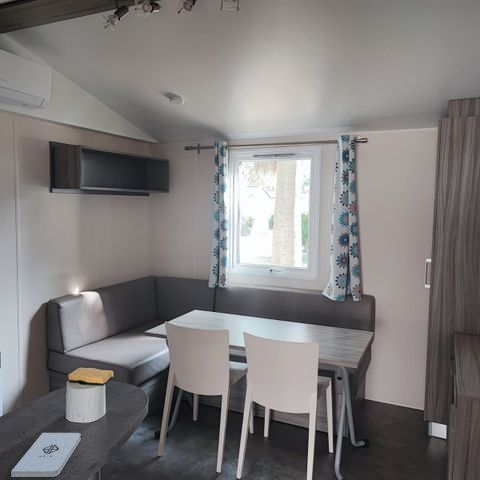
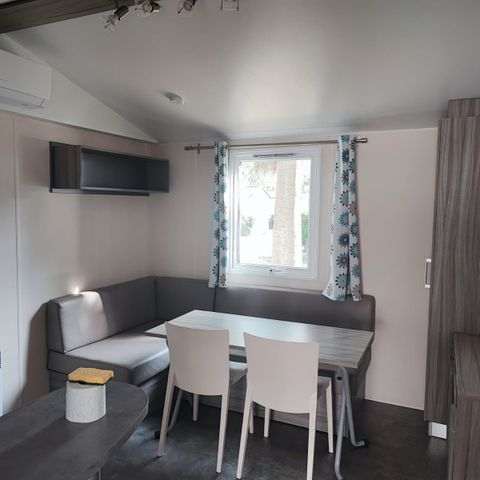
- notepad (49, 453)
